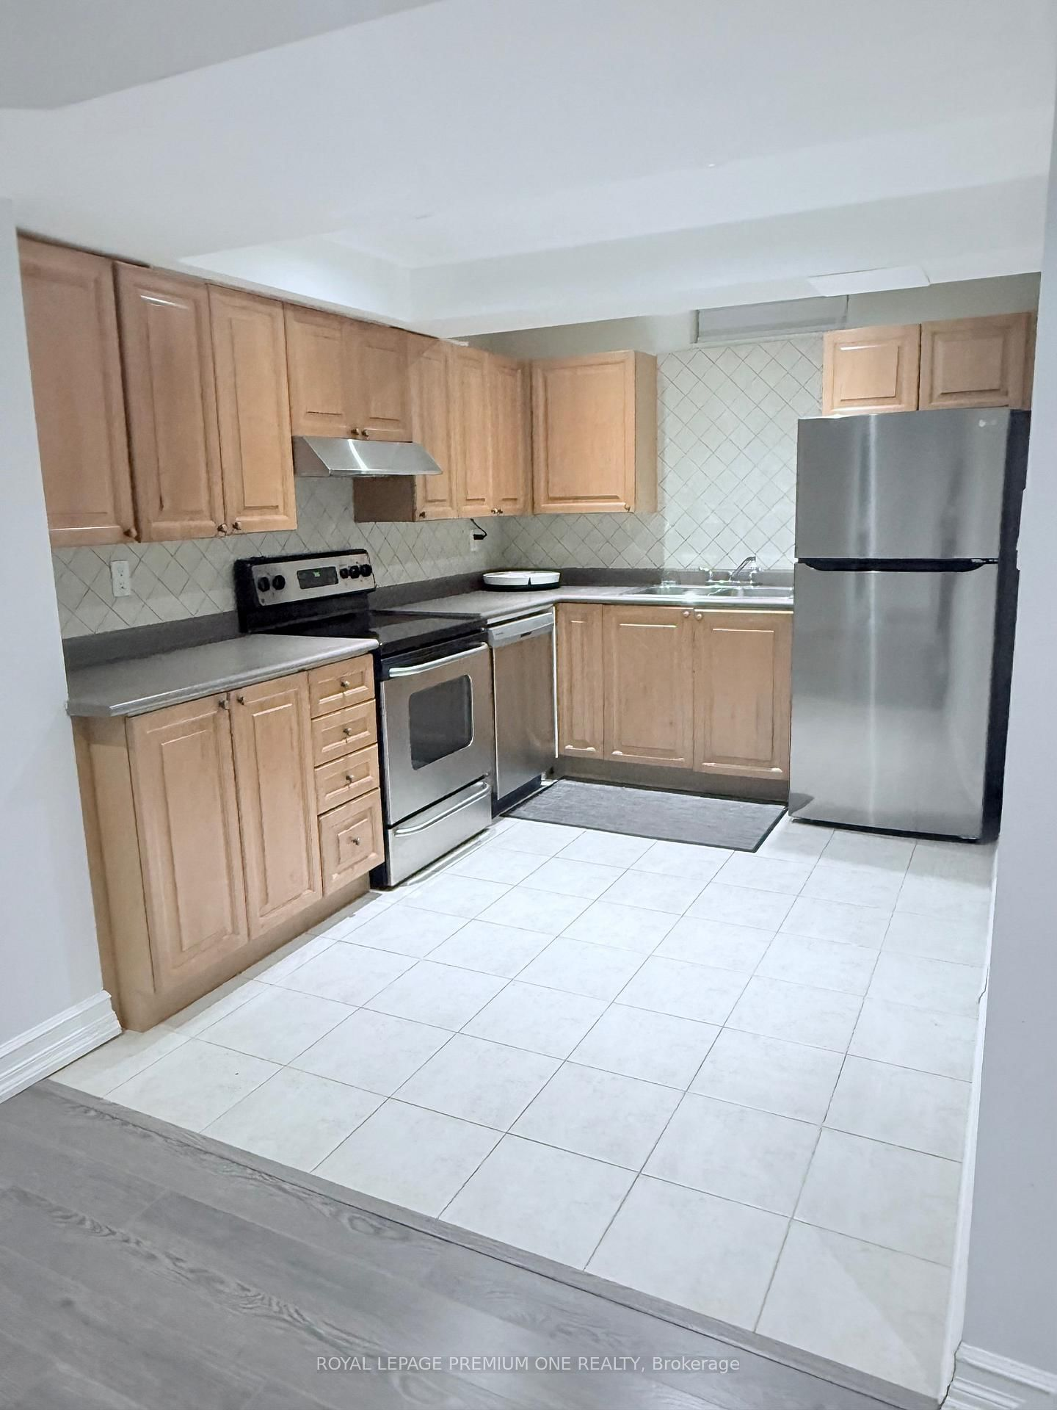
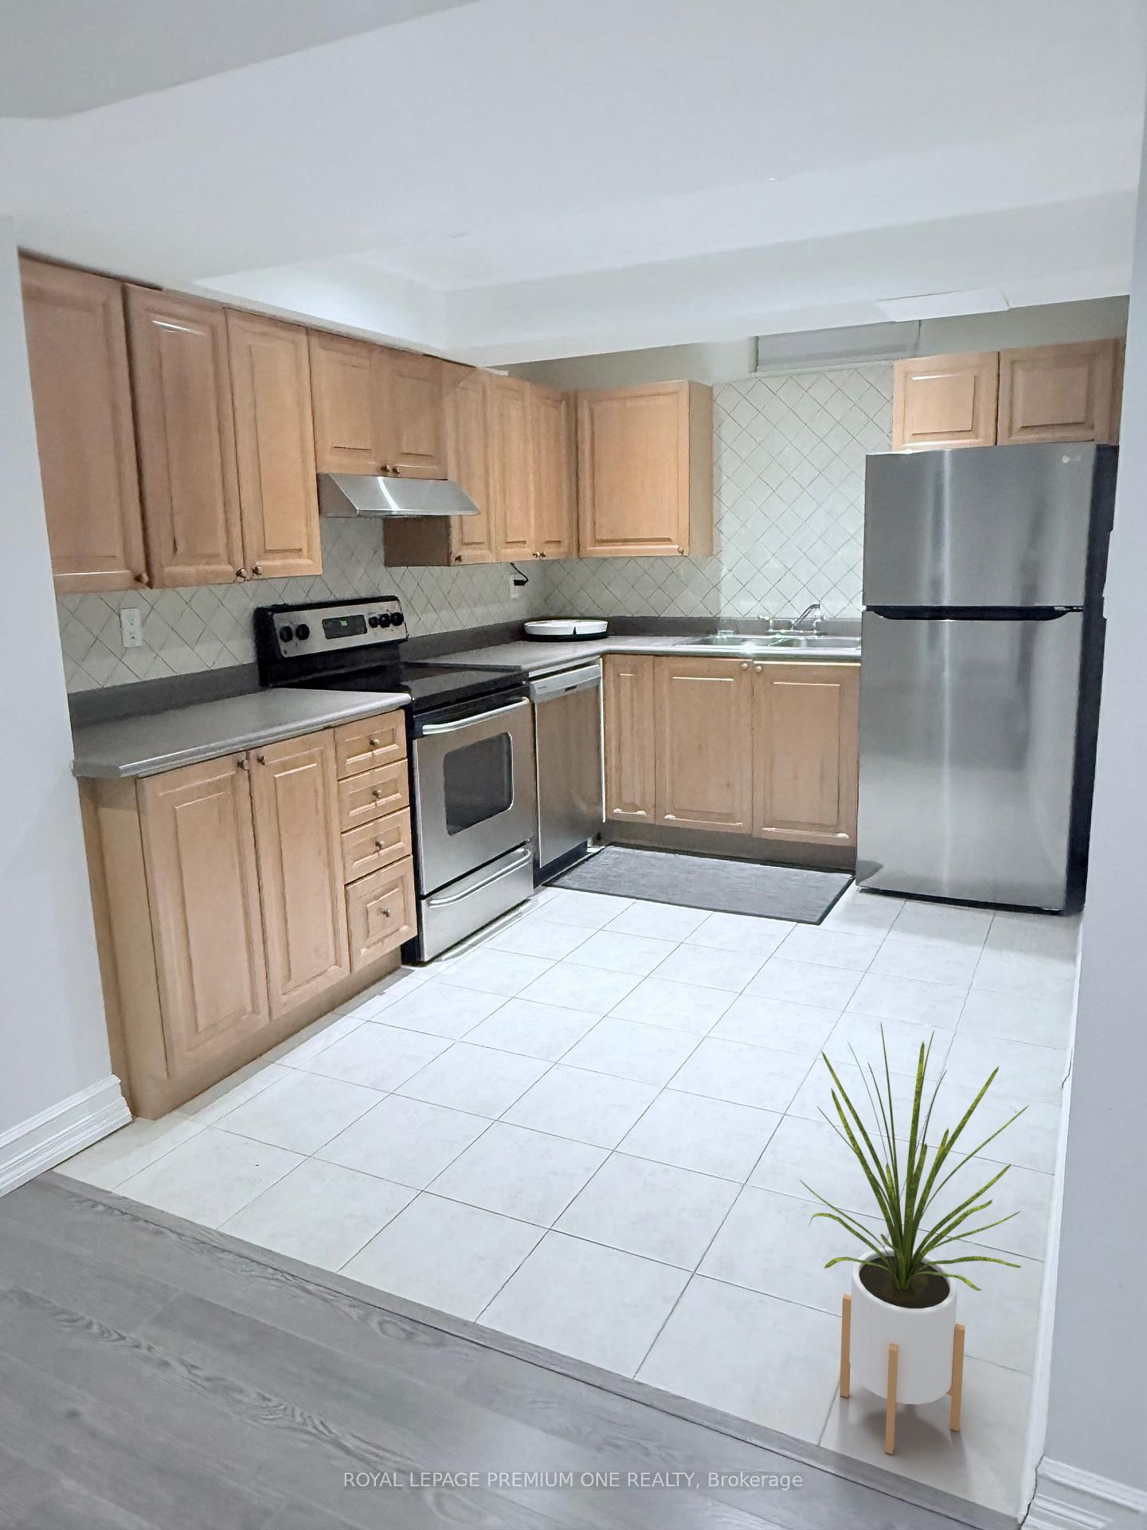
+ house plant (911, 1238)
